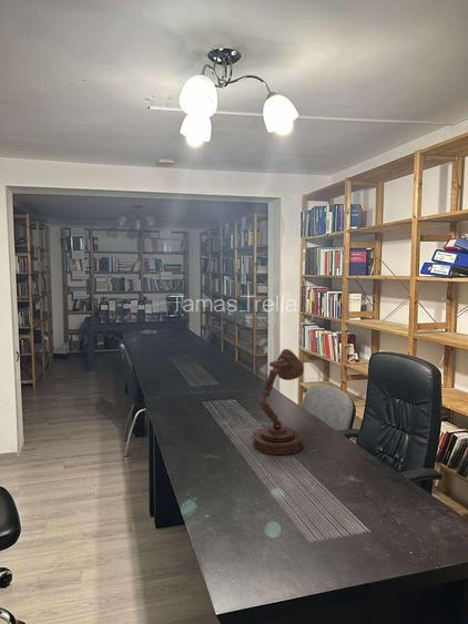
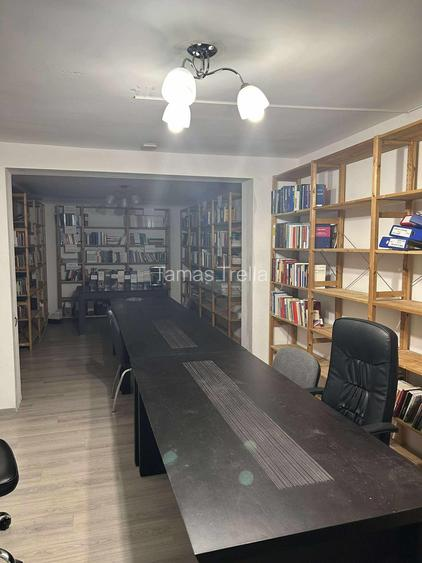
- desk lamp (269, 393)
